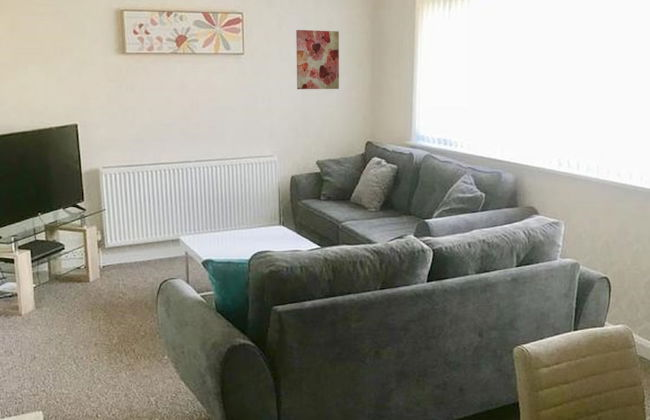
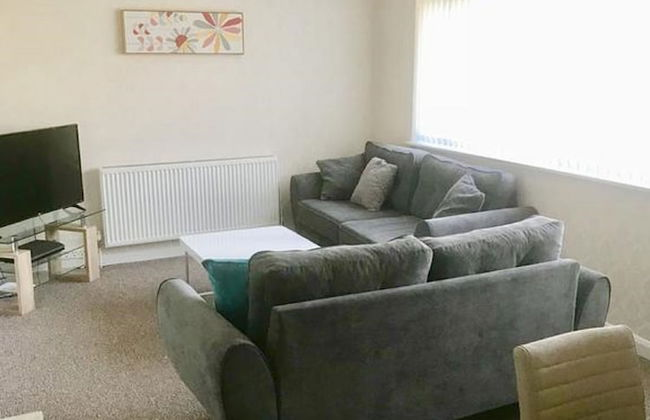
- wall art (318, 60)
